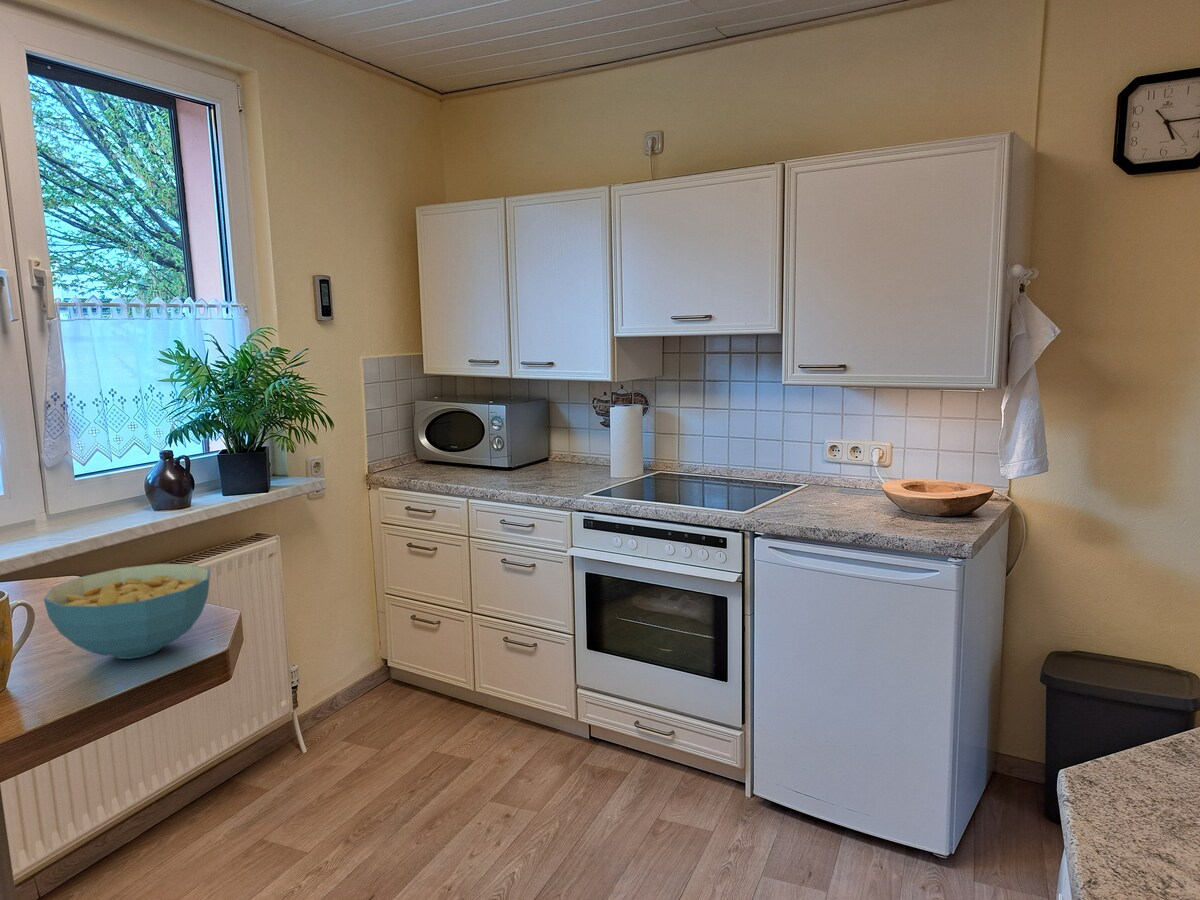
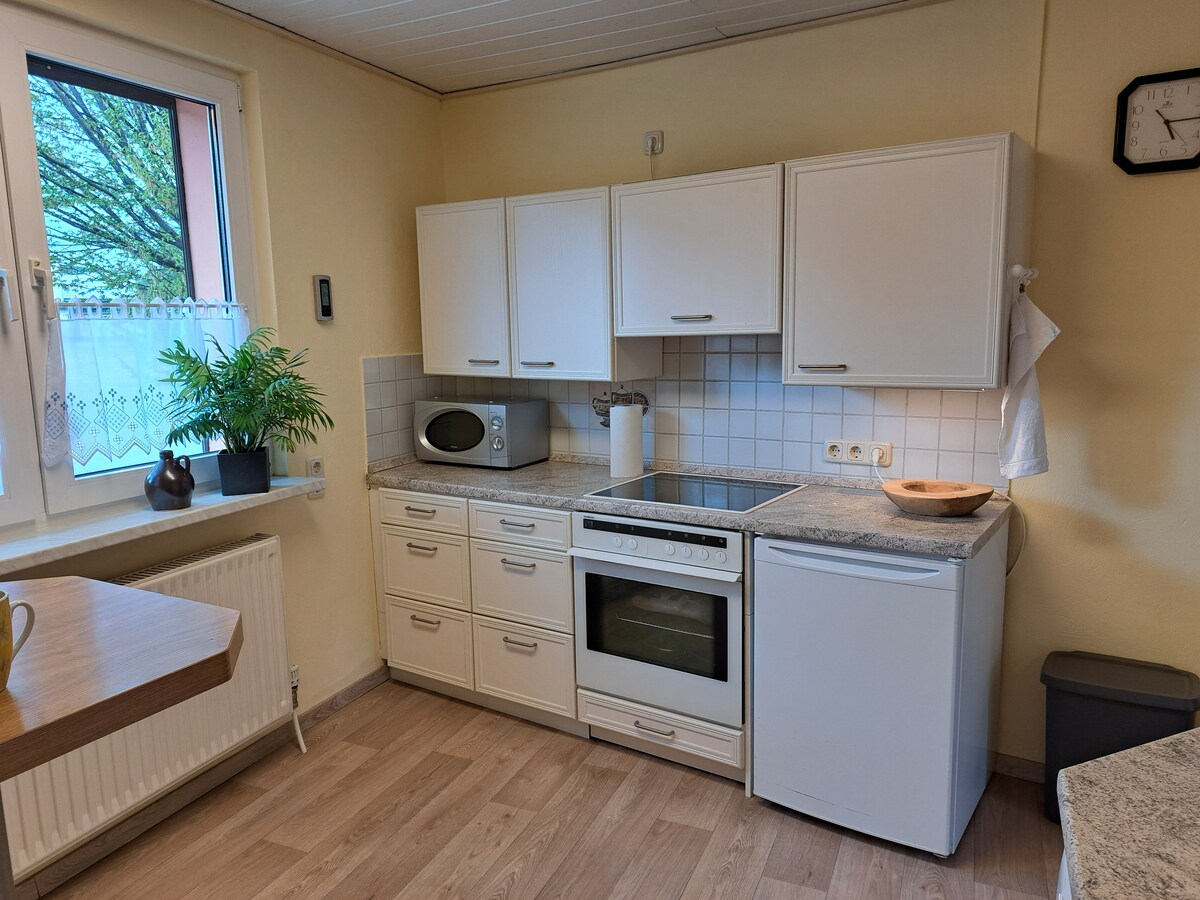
- cereal bowl (134, 617)
